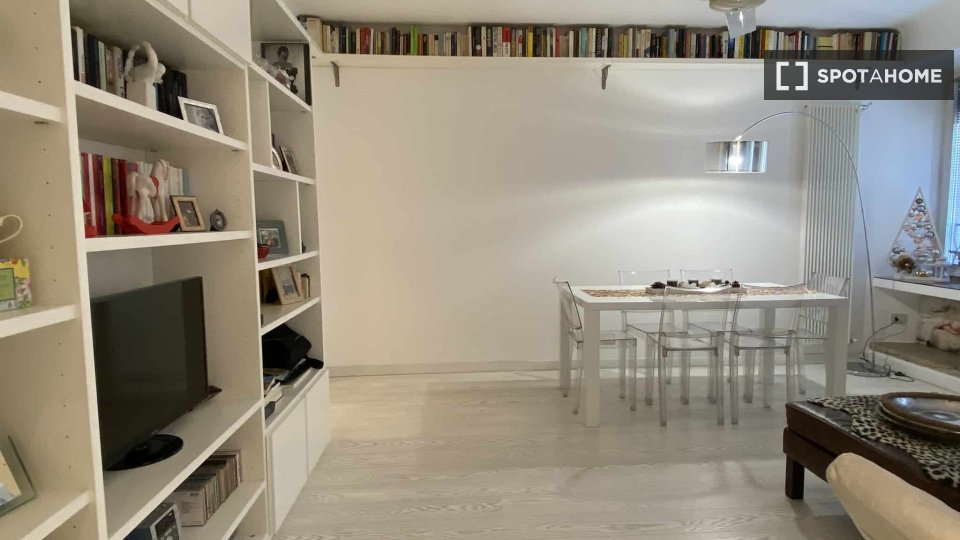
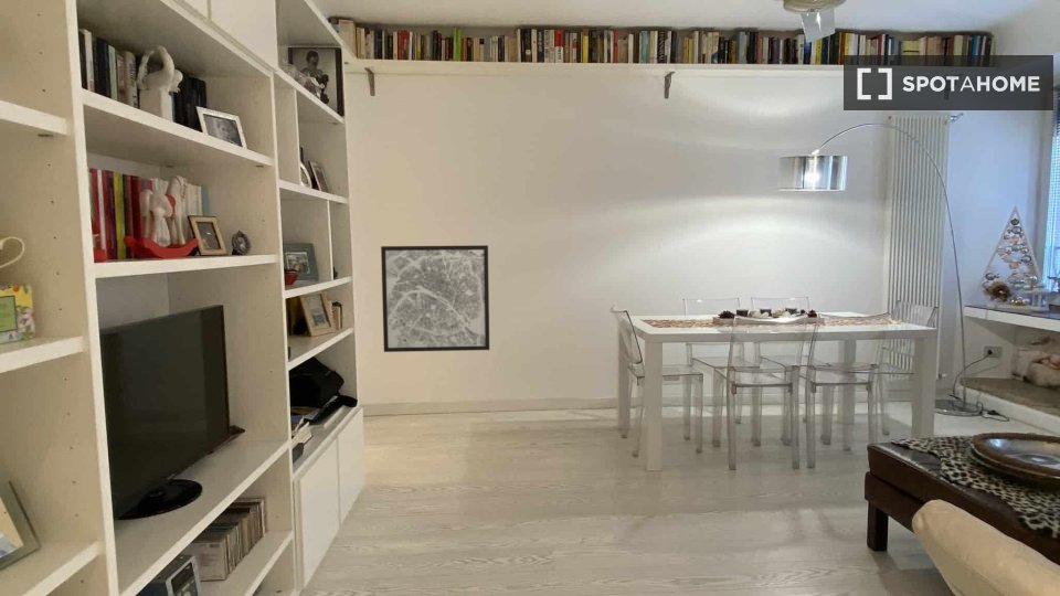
+ wall art (436, 298)
